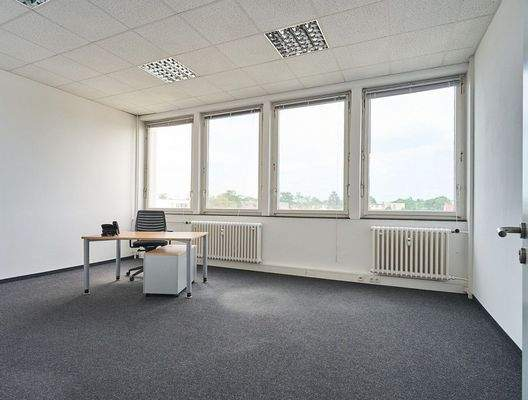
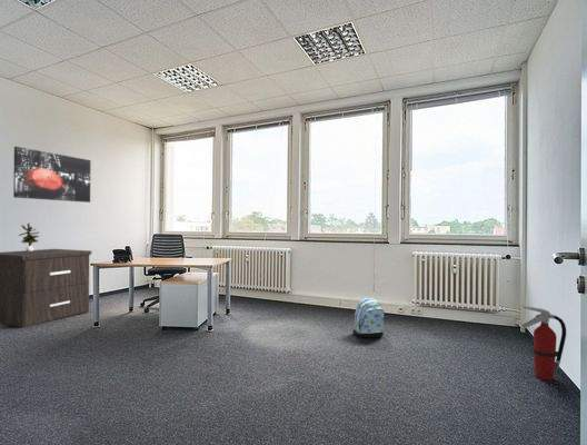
+ backpack (369, 317)
+ fire extinguisher (543, 342)
+ nightstand (40, 284)
+ wall art (56, 177)
+ potted plant (28, 236)
